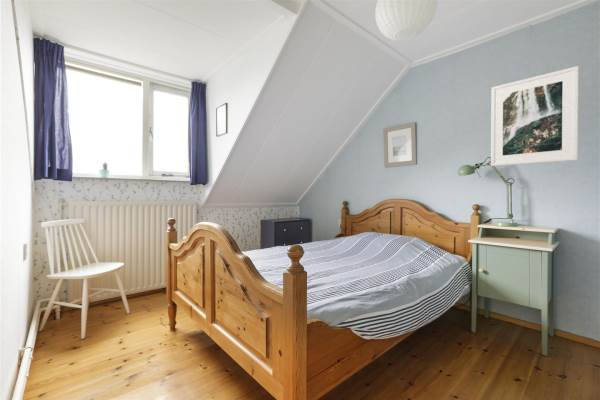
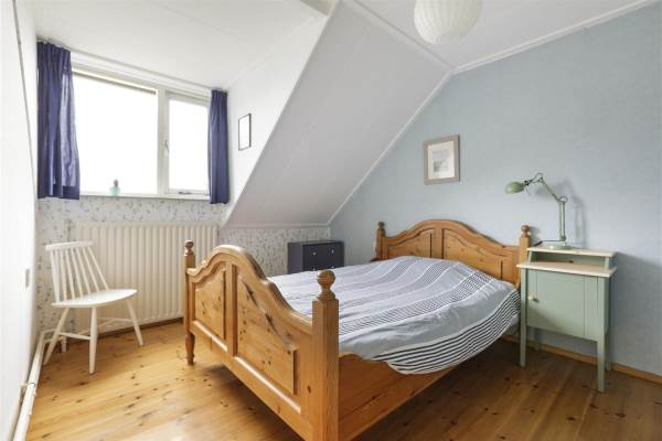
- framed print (530, 120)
